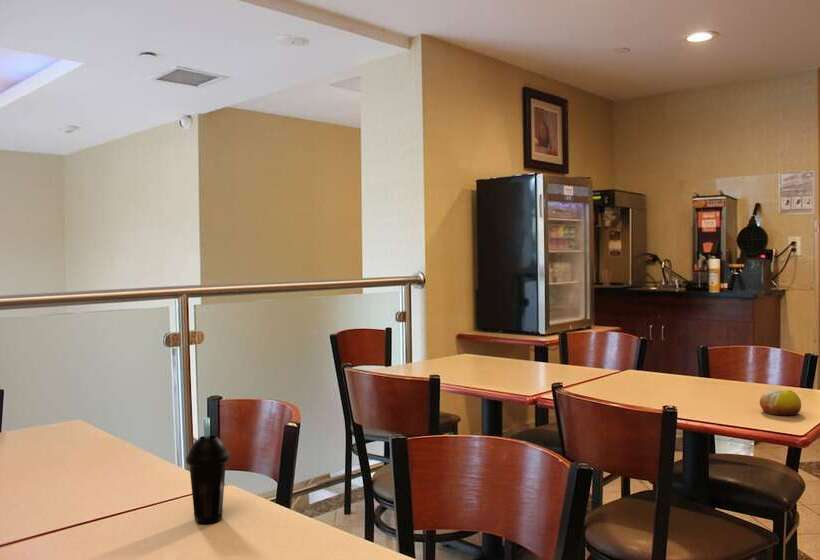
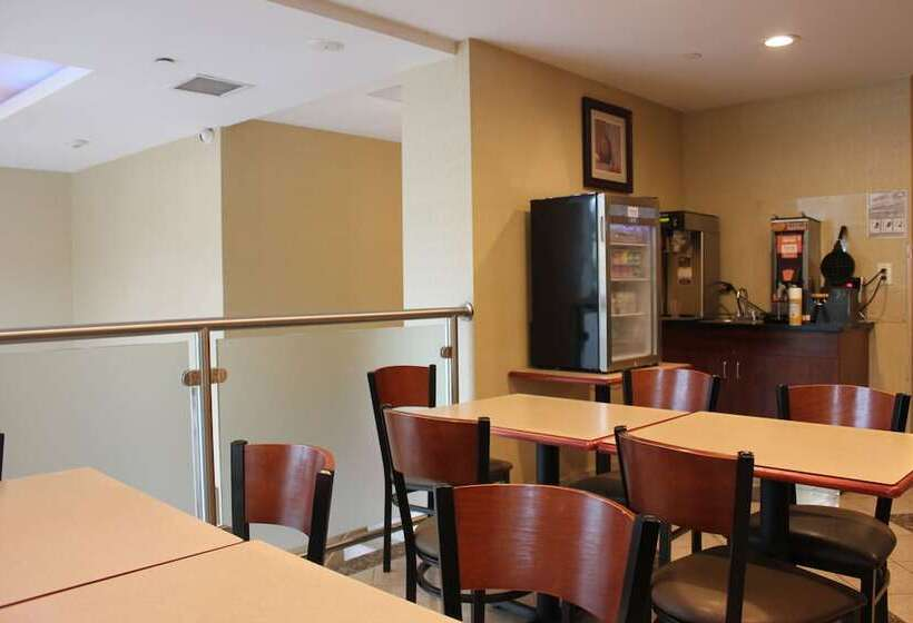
- cup (208, 468)
- fruit (779, 400)
